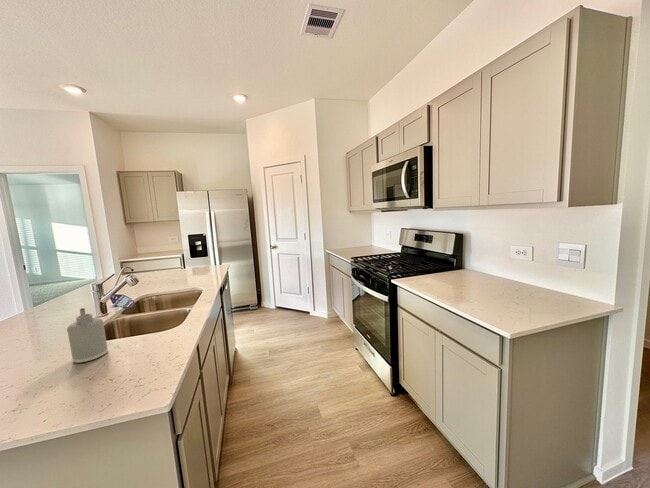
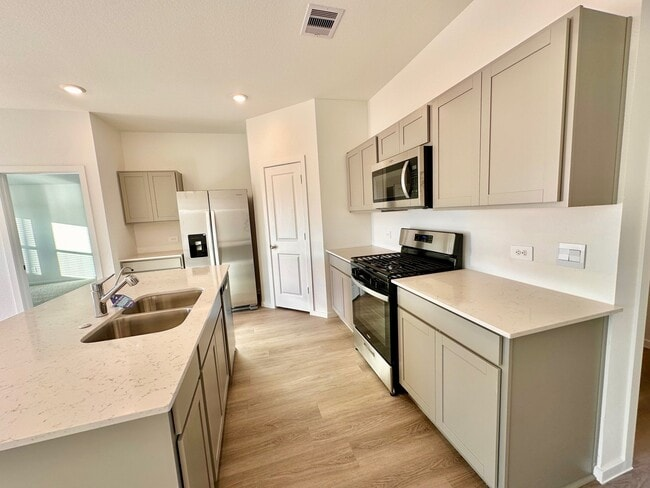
- soap dispenser (87, 331)
